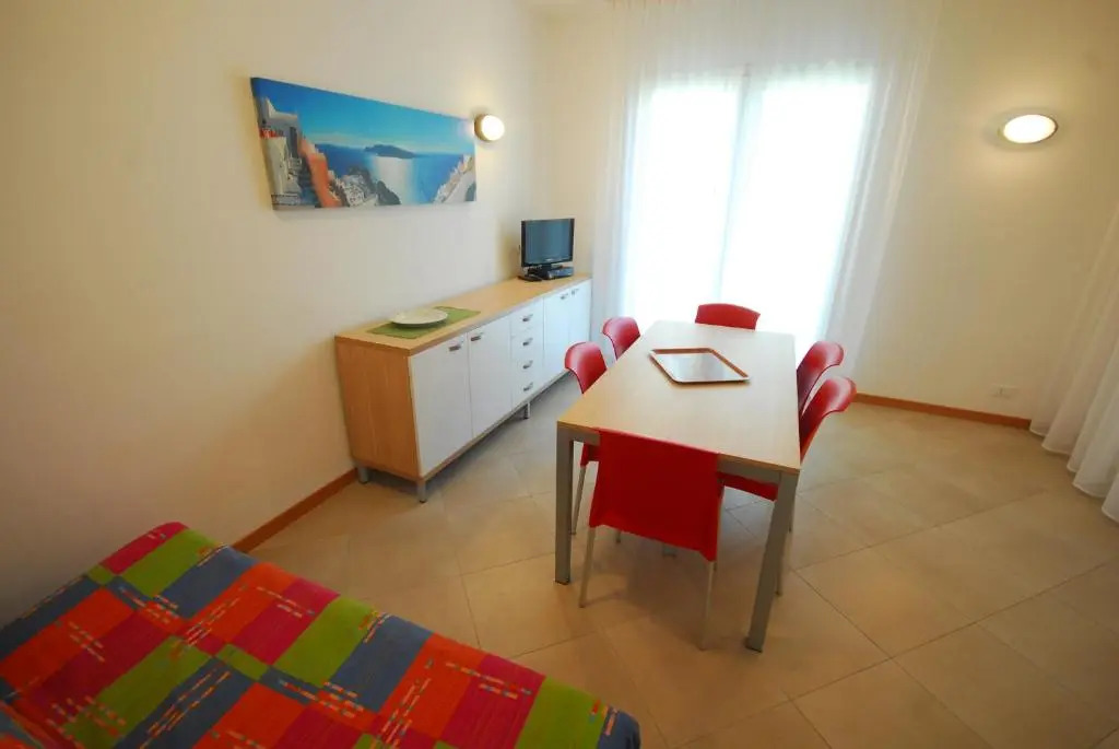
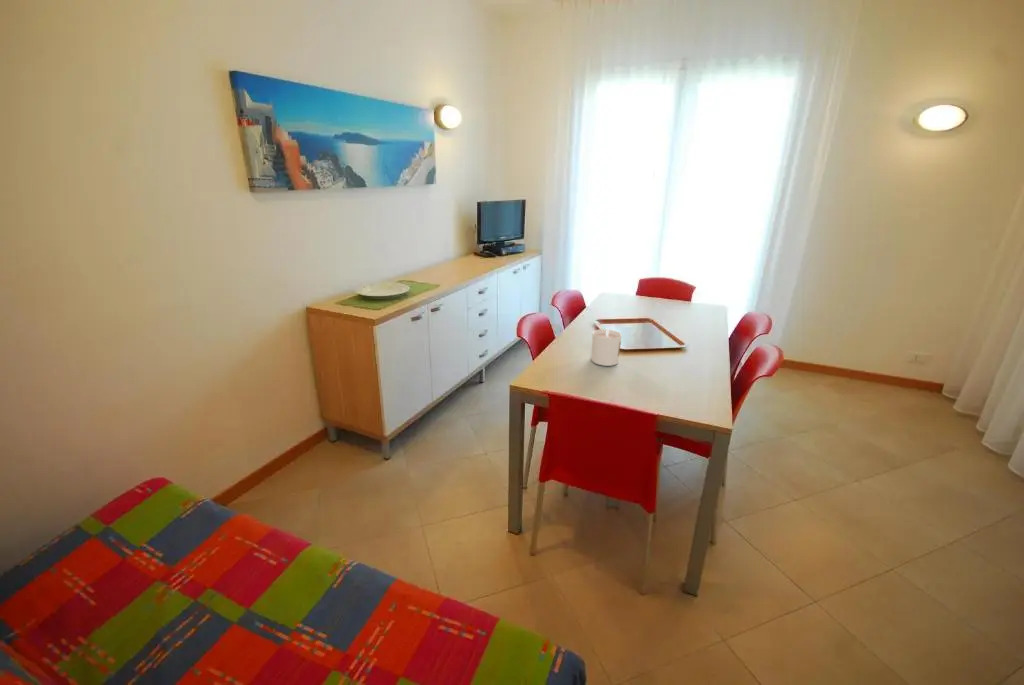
+ candle (606, 344)
